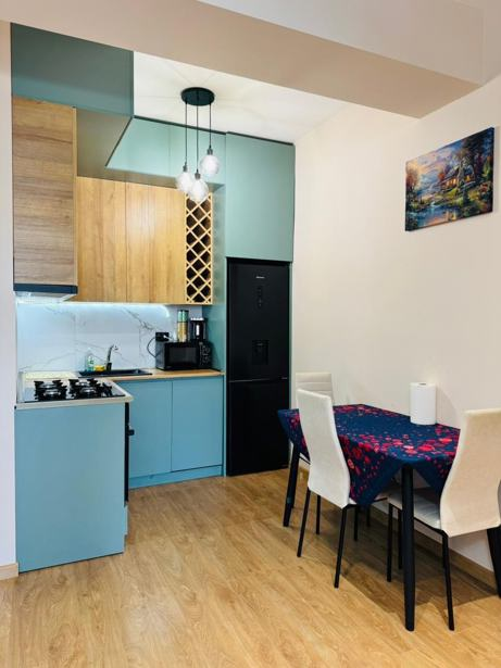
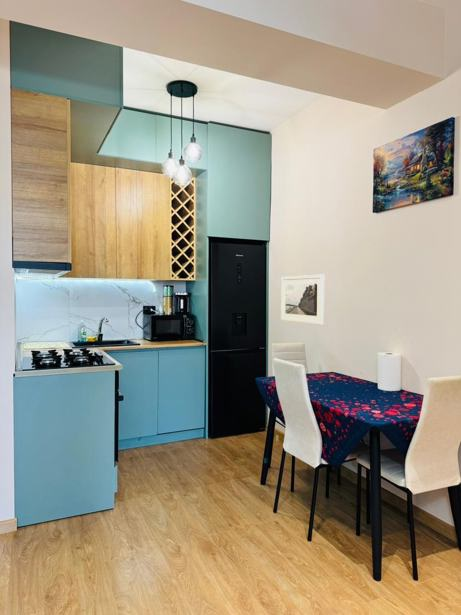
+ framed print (300, 299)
